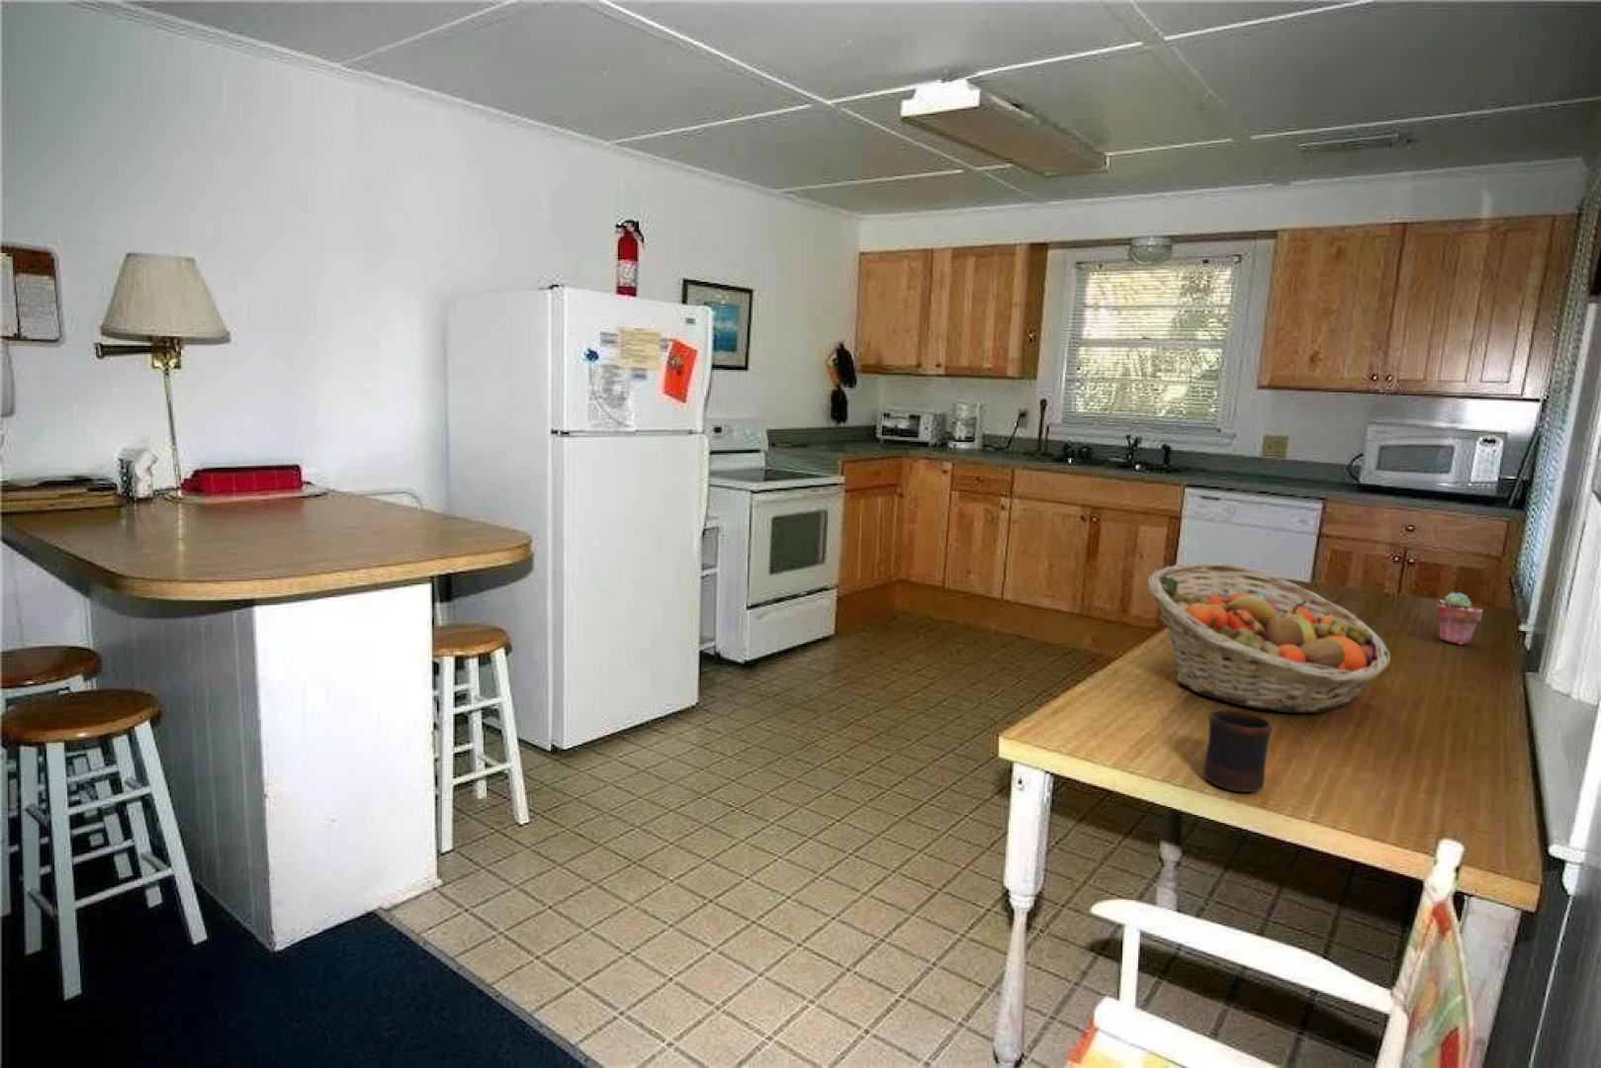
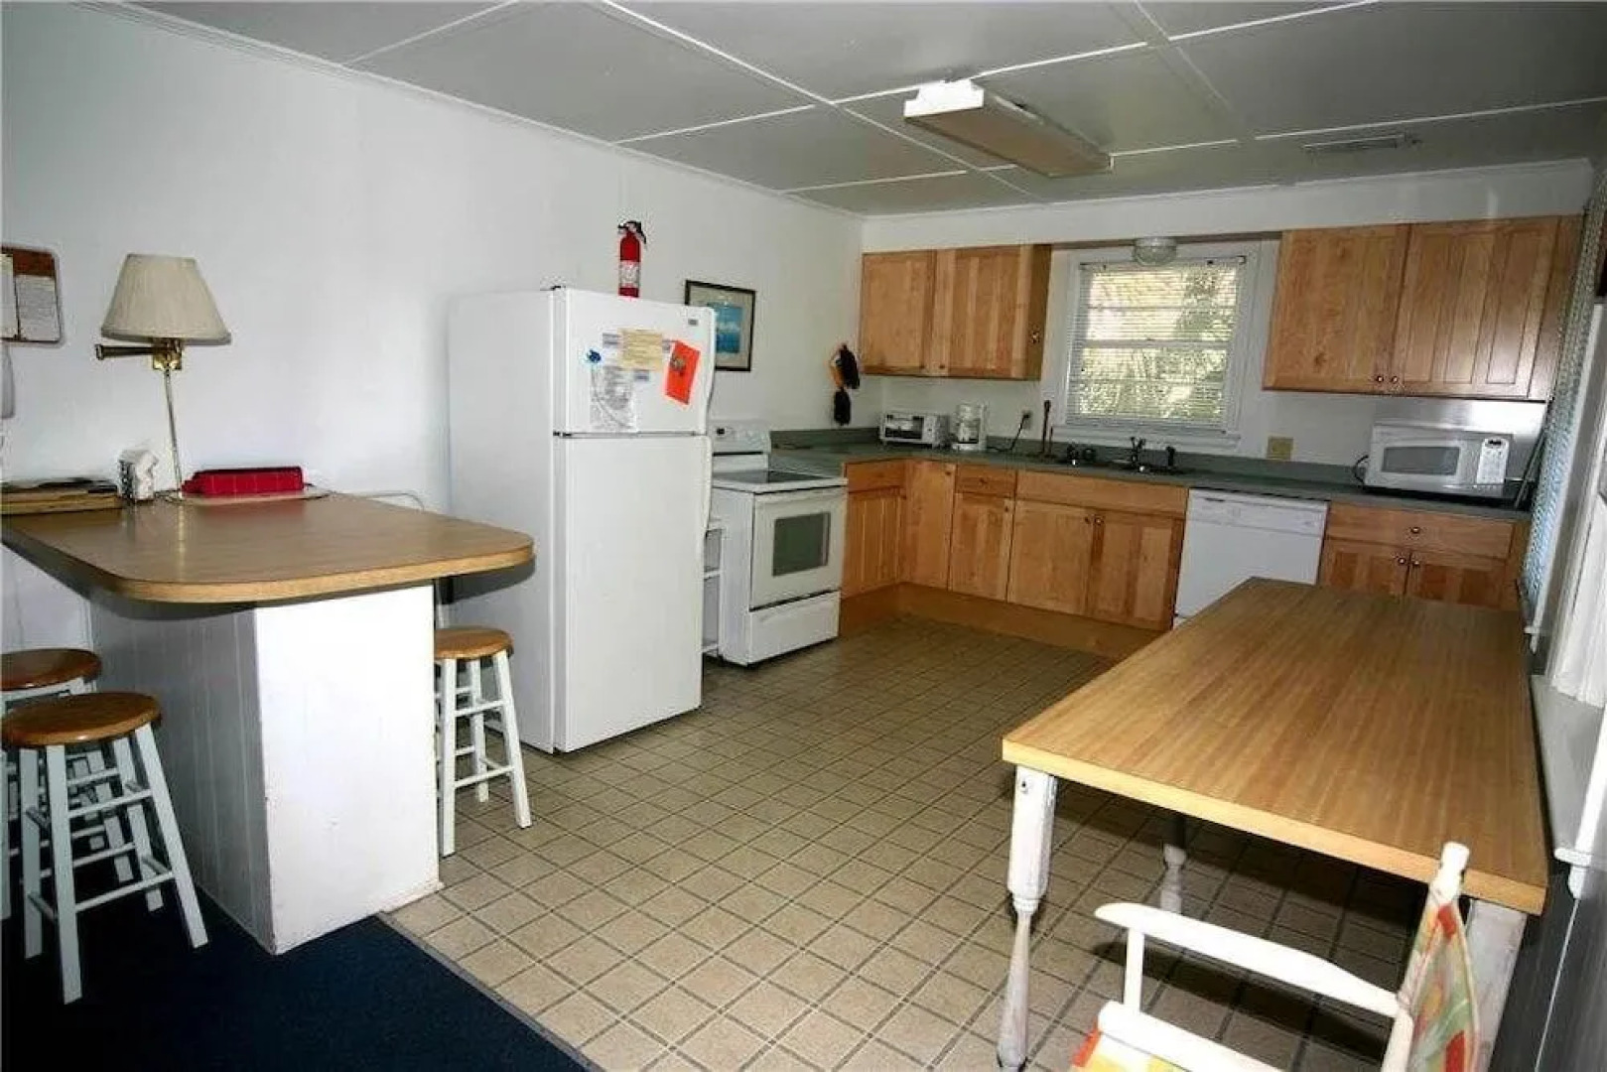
- fruit basket (1261, 633)
- mug (1231, 746)
- potted succulent (1458, 616)
